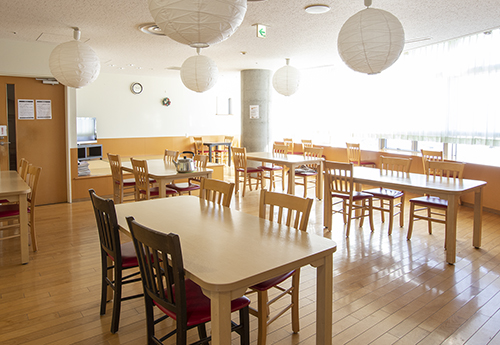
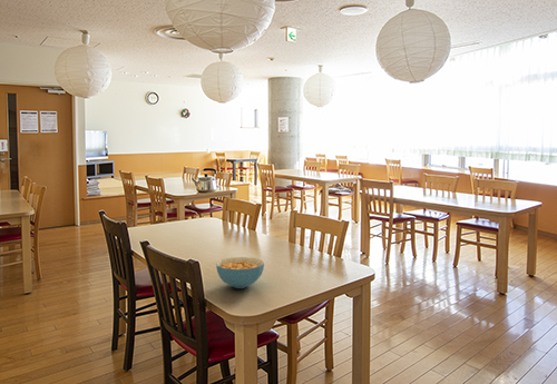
+ cereal bowl (240, 274)
